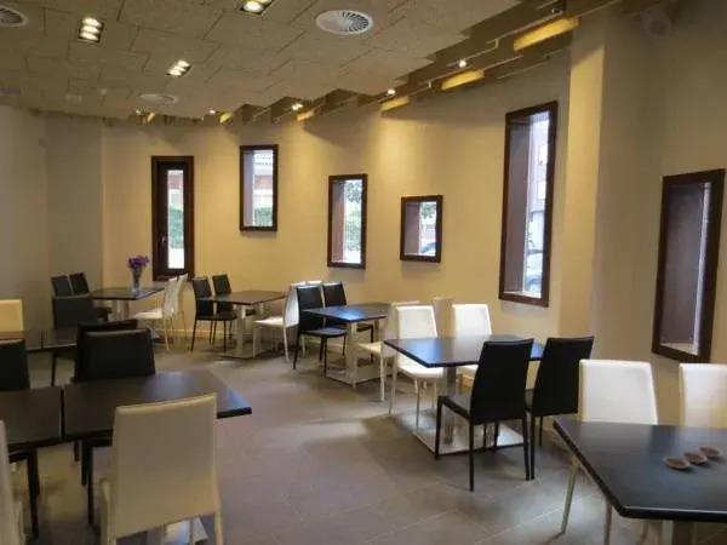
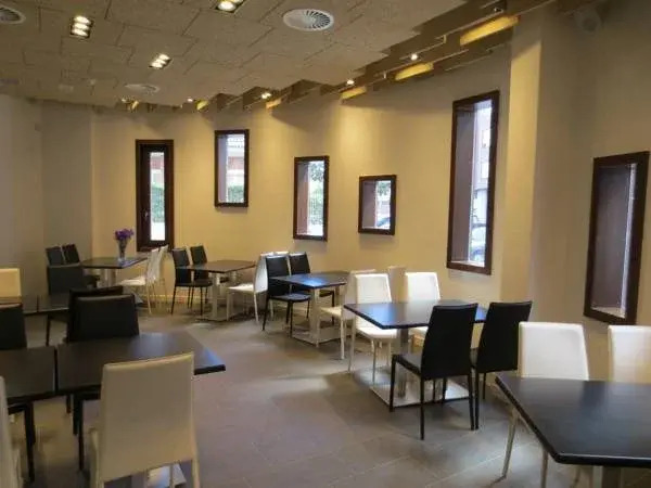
- plate (693, 458)
